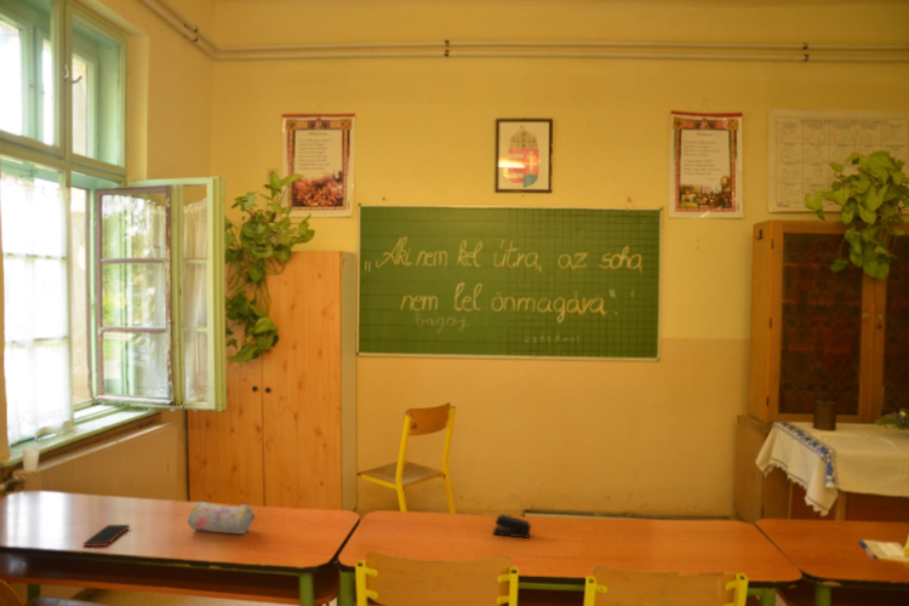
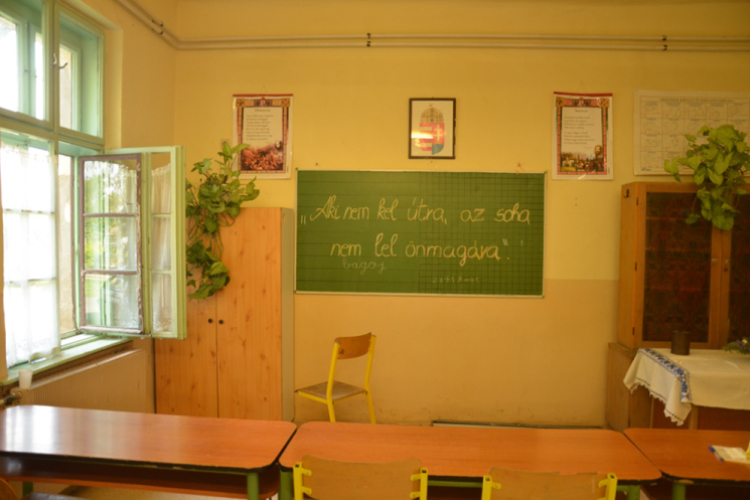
- stapler (511, 525)
- cell phone (107, 534)
- pencil case (221, 518)
